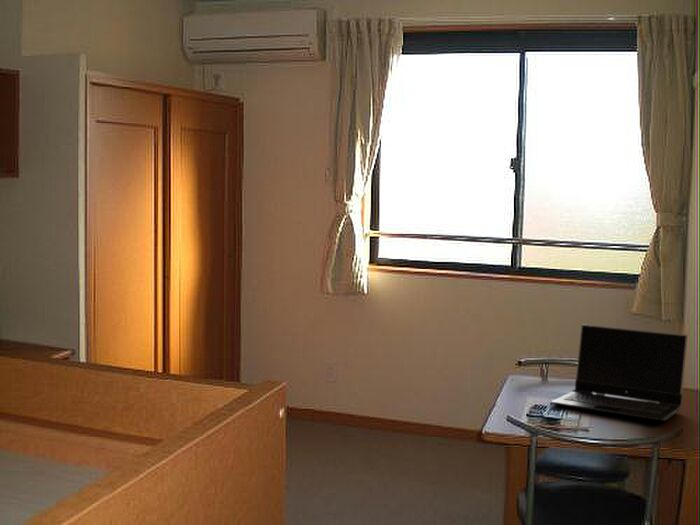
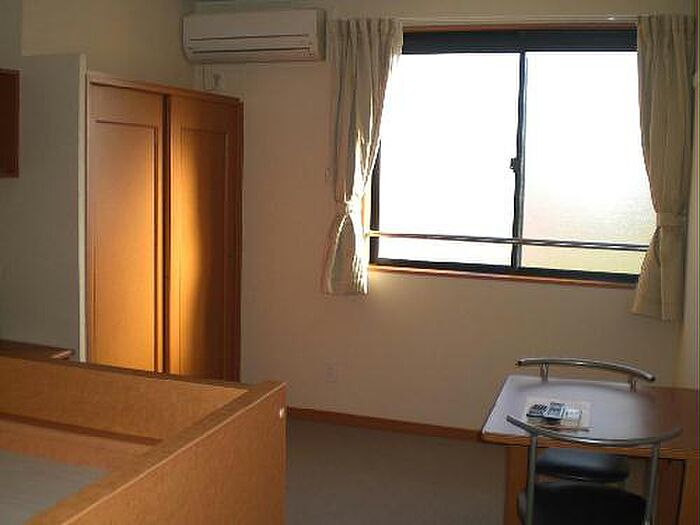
- laptop computer (619, 370)
